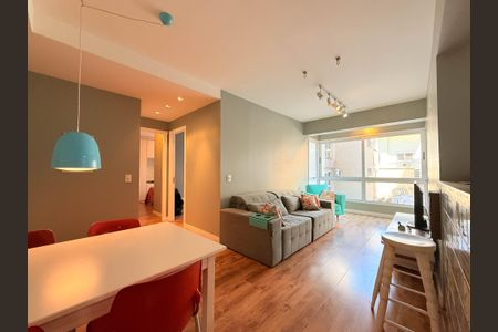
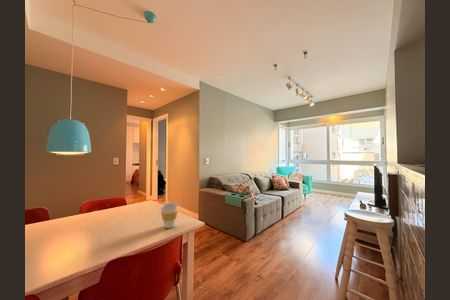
+ cup (169, 215)
